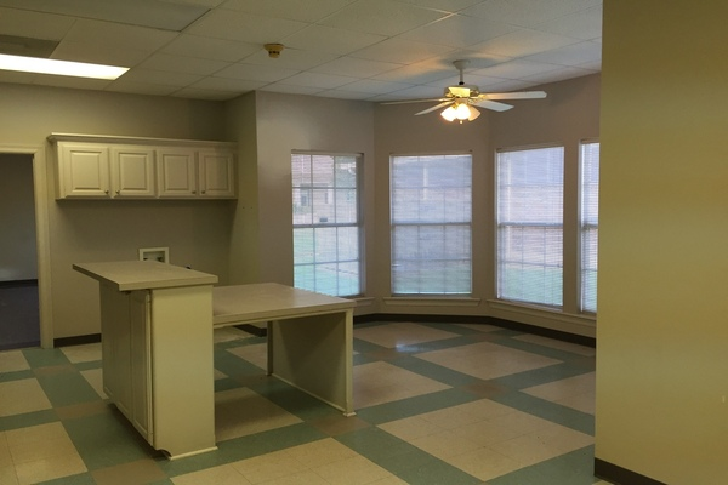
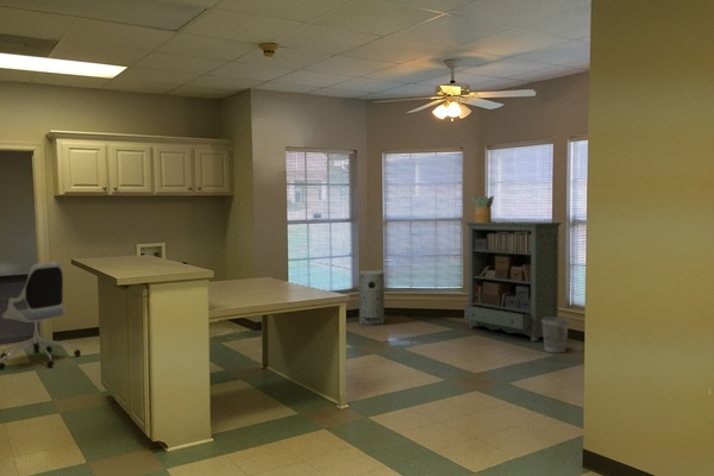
+ office chair (38, 311)
+ potted plant (483, 208)
+ air purifier (371, 296)
+ wastebasket (555, 334)
+ bookshelf (507, 277)
